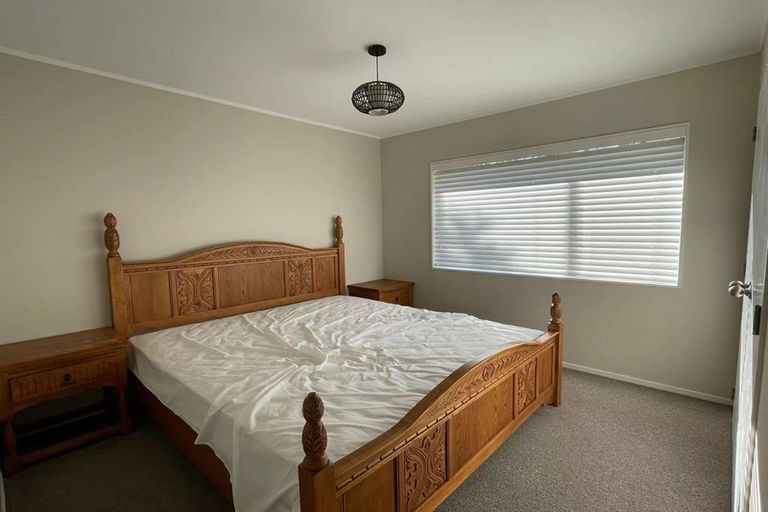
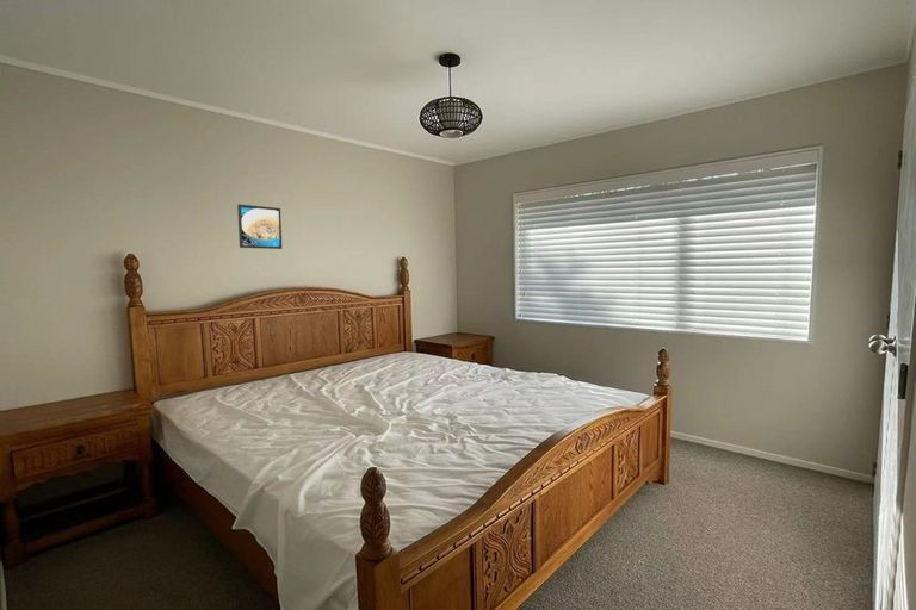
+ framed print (260, 226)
